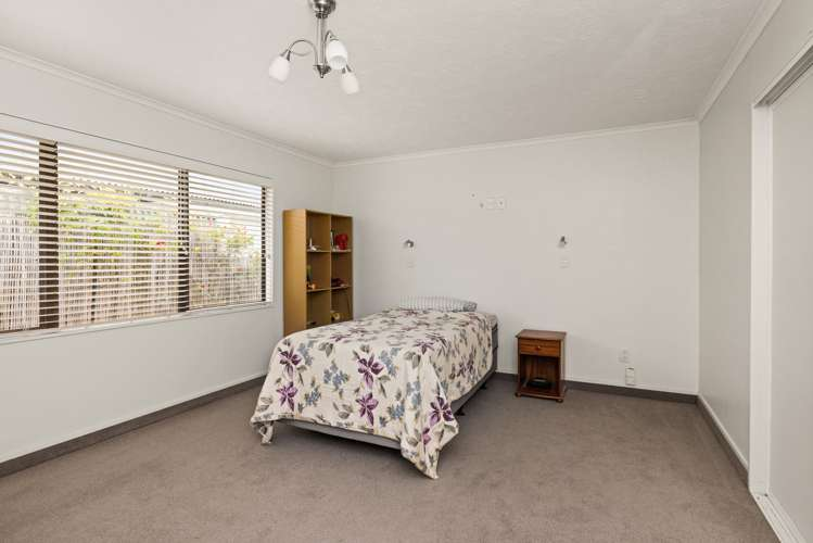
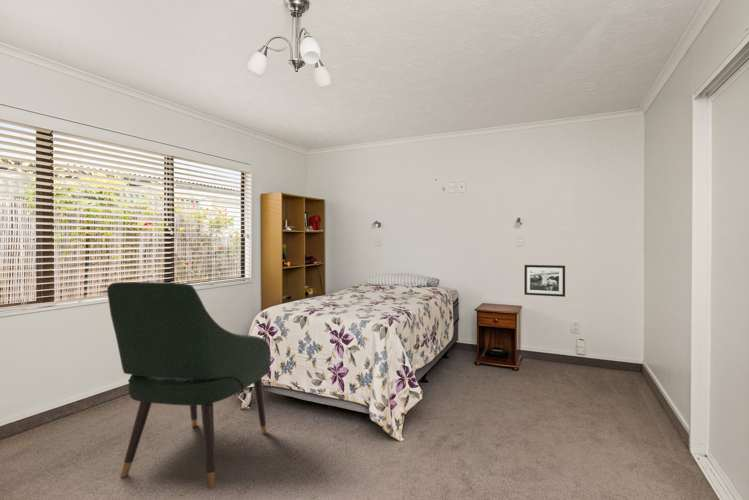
+ chair (193, 368)
+ picture frame (544, 280)
